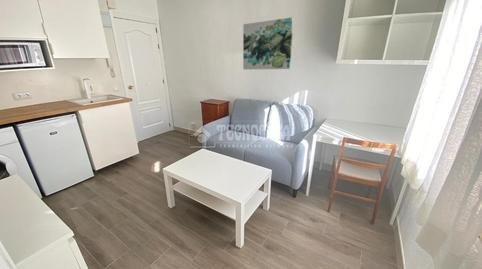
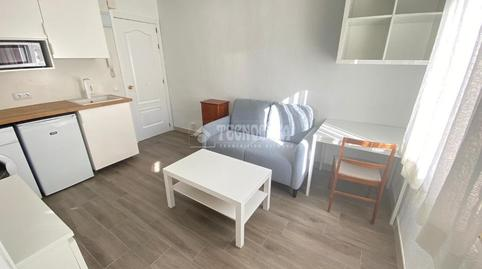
- wall art (266, 46)
